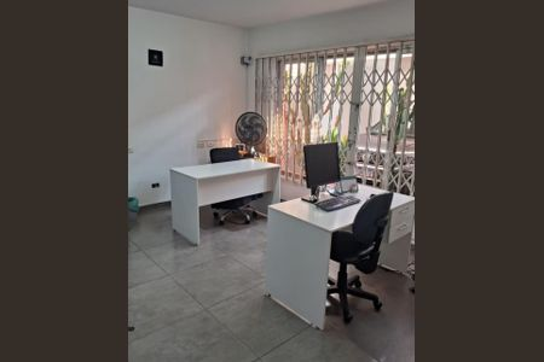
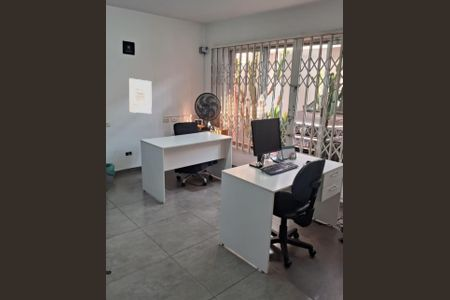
+ wall art (140, 96)
